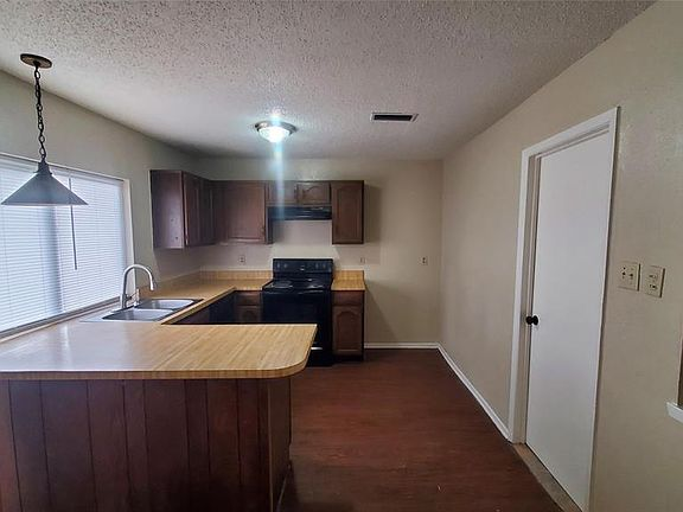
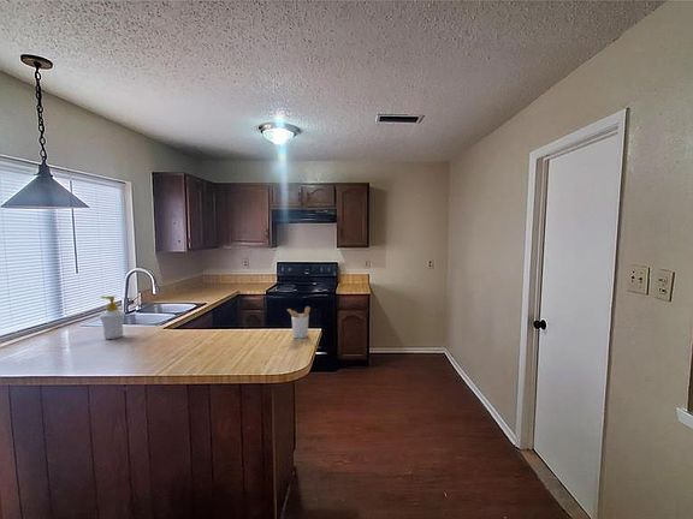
+ soap bottle (112, 316)
+ utensil holder (297, 321)
